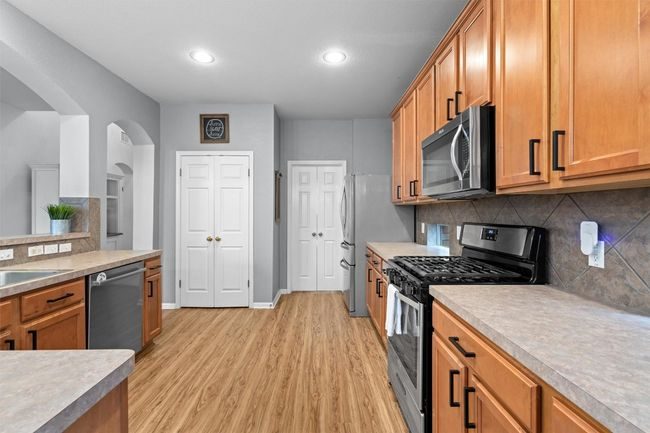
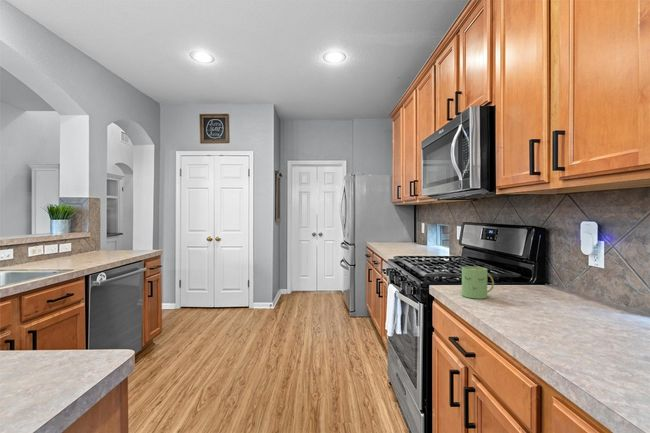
+ mug (477, 282)
